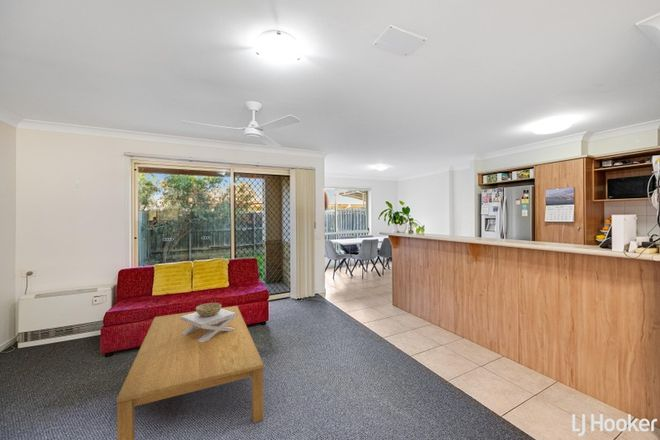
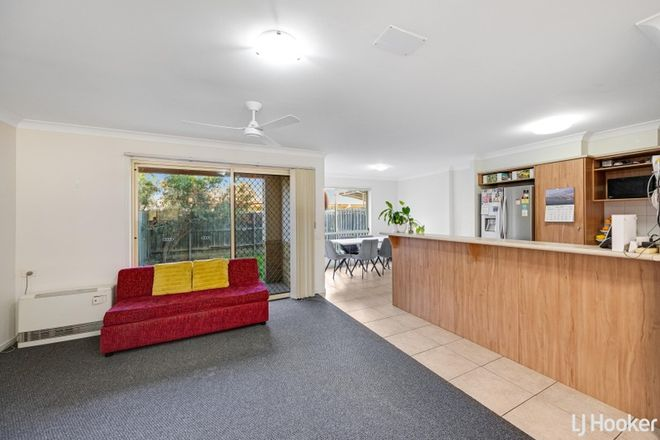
- decorative bowl (208, 318)
- coffee table (198, 358)
